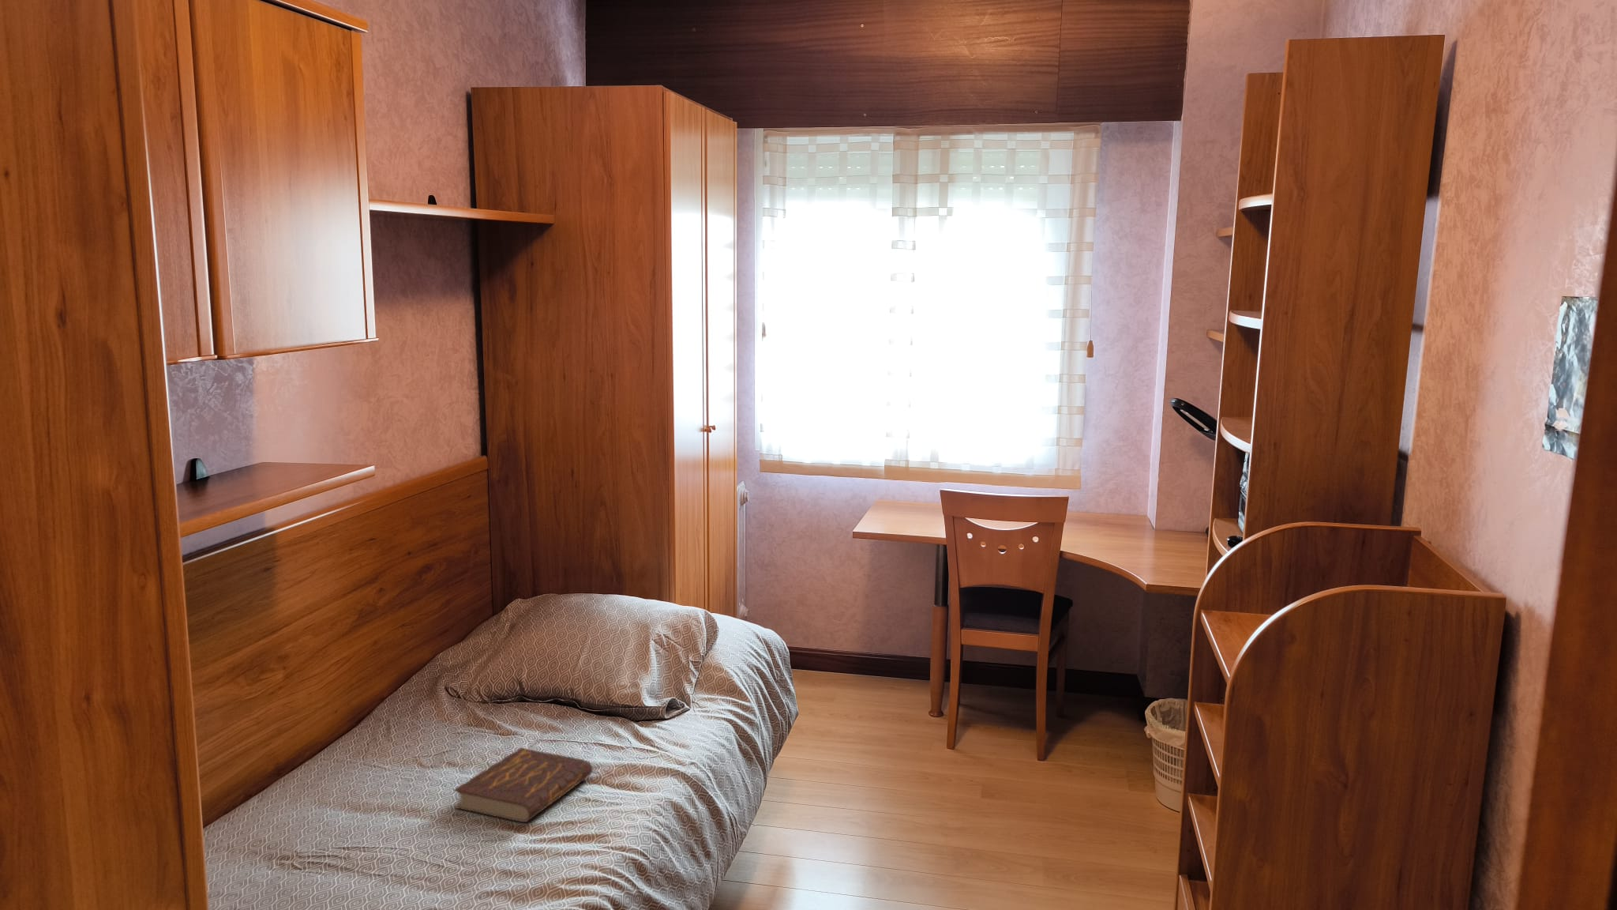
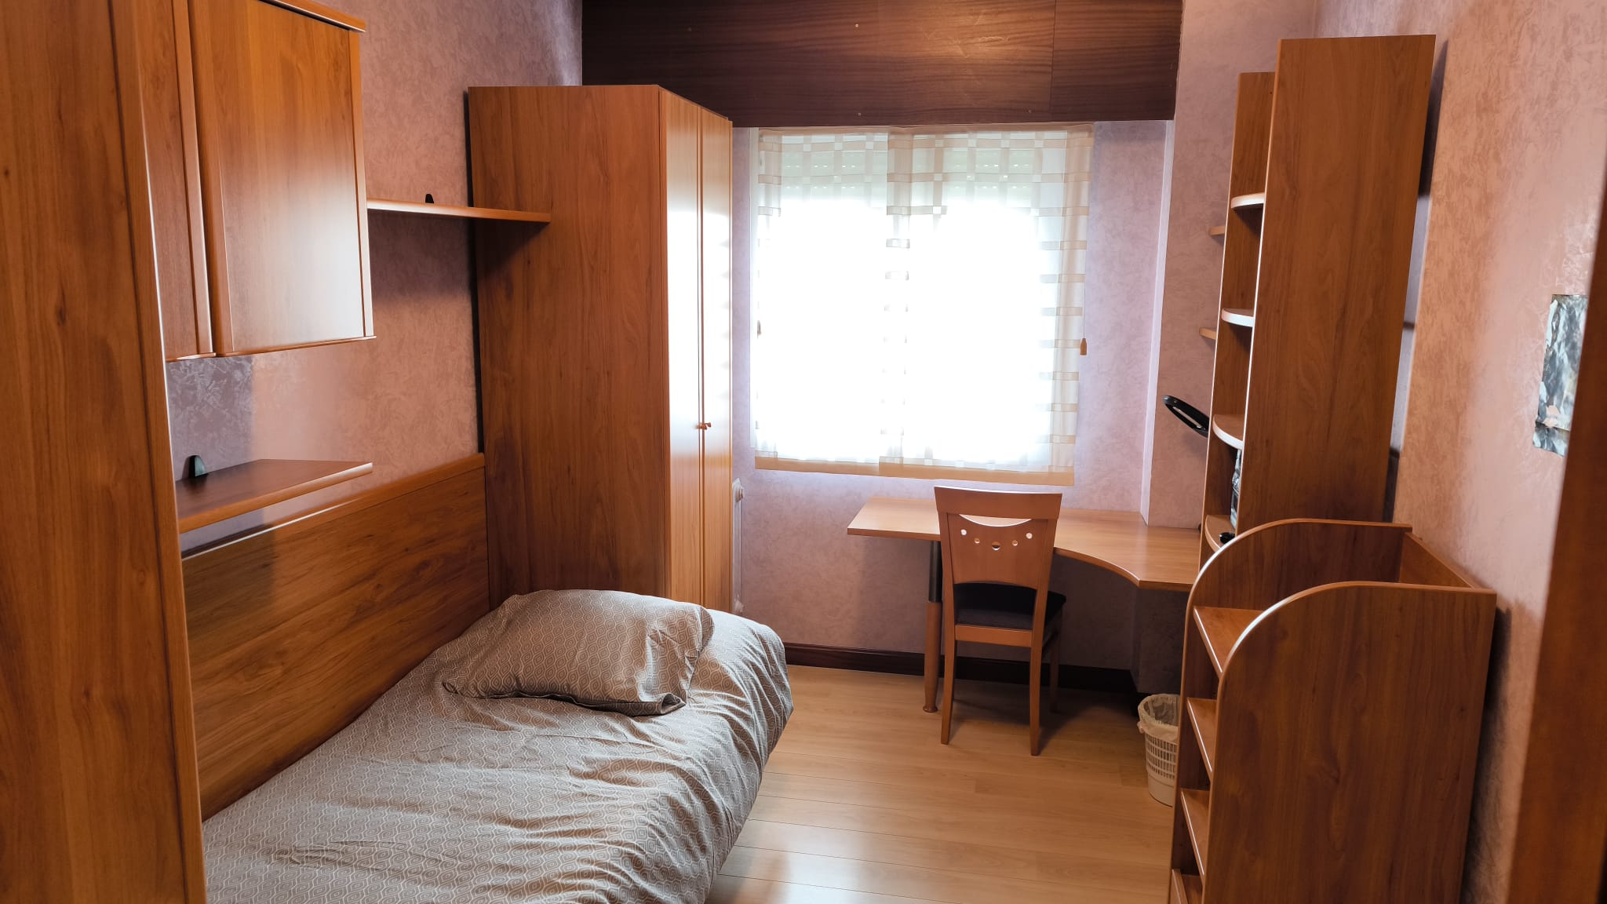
- book (525, 783)
